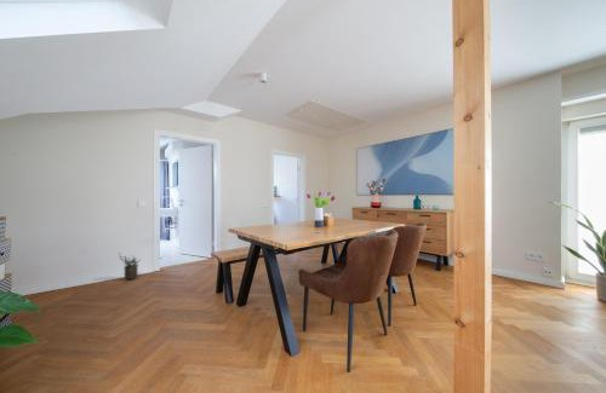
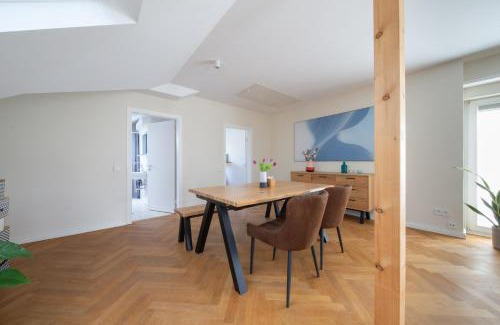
- potted plant (130, 265)
